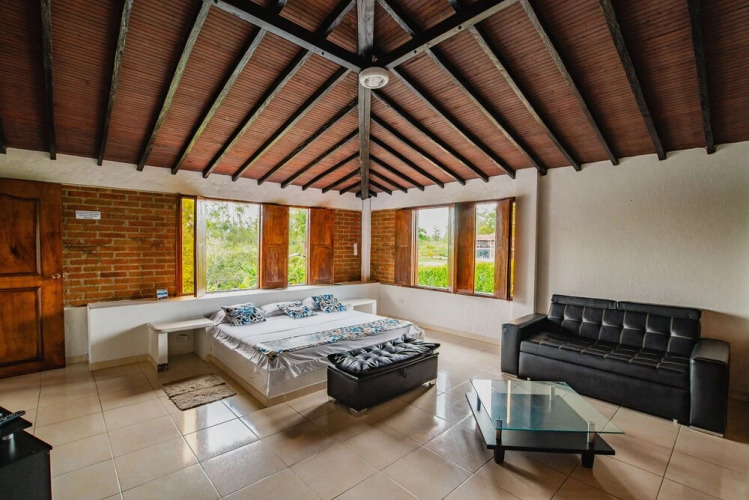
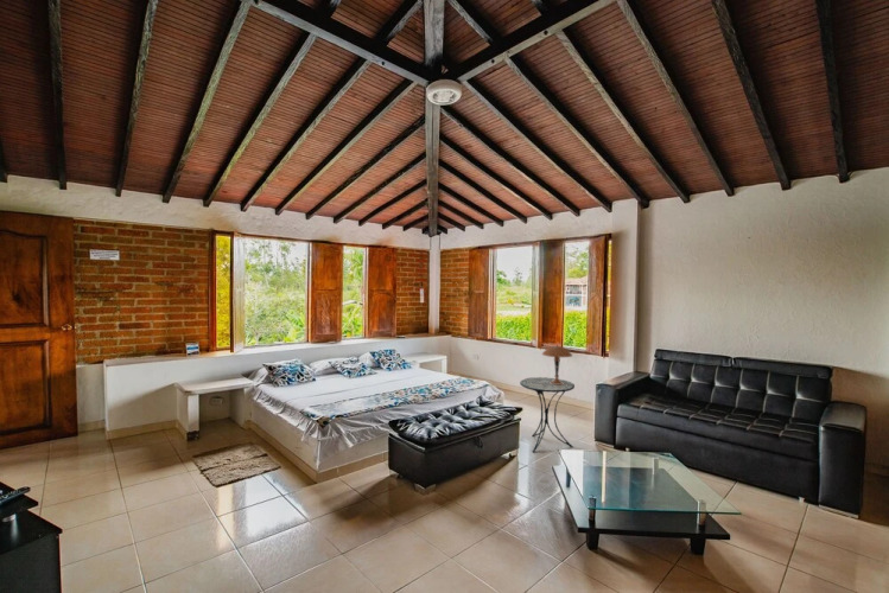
+ side table (546, 413)
+ table lamp (557, 363)
